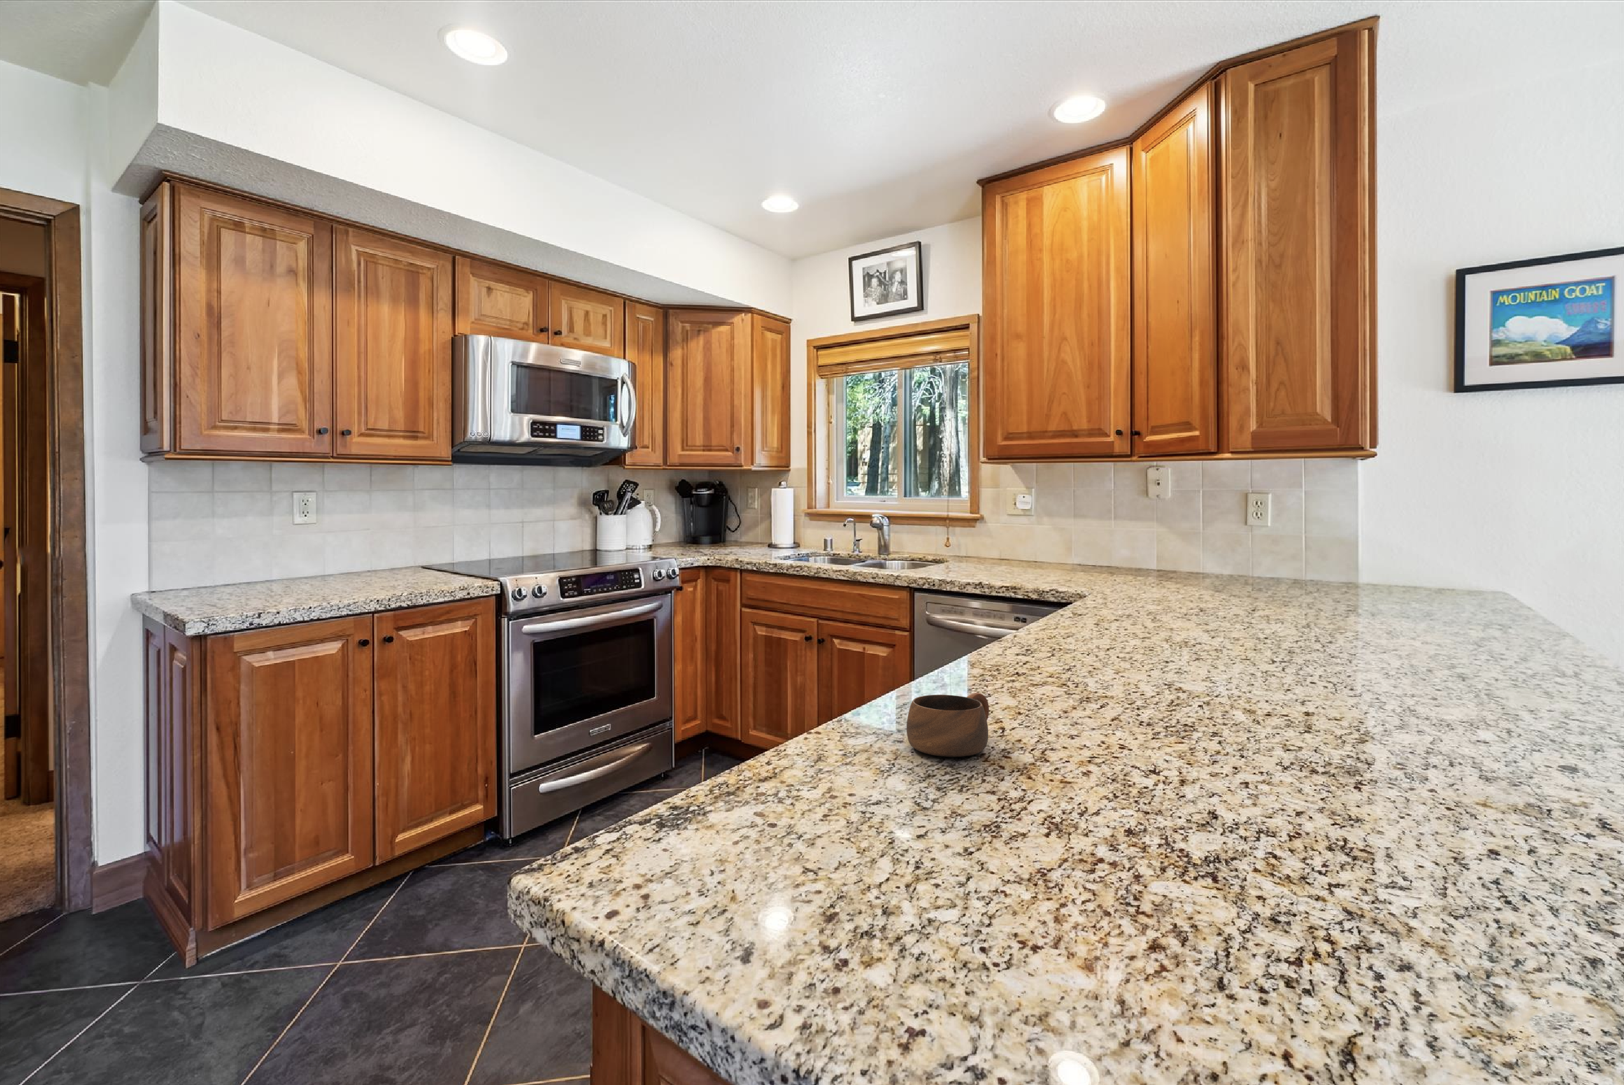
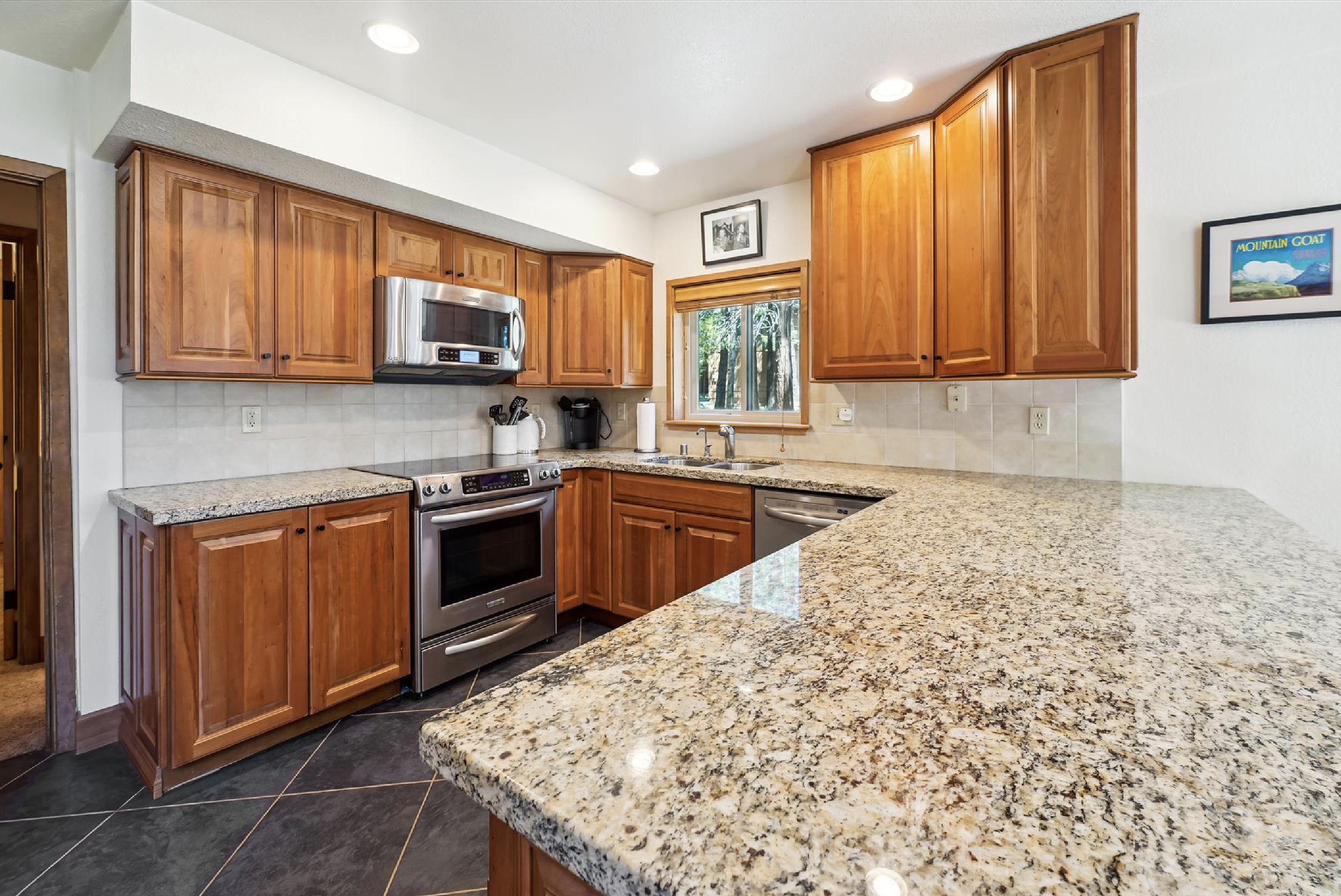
- cup (957, 722)
